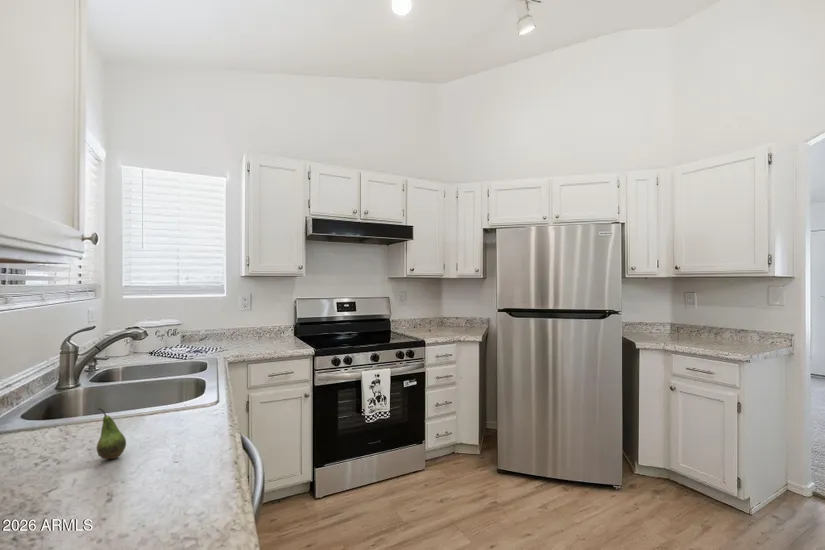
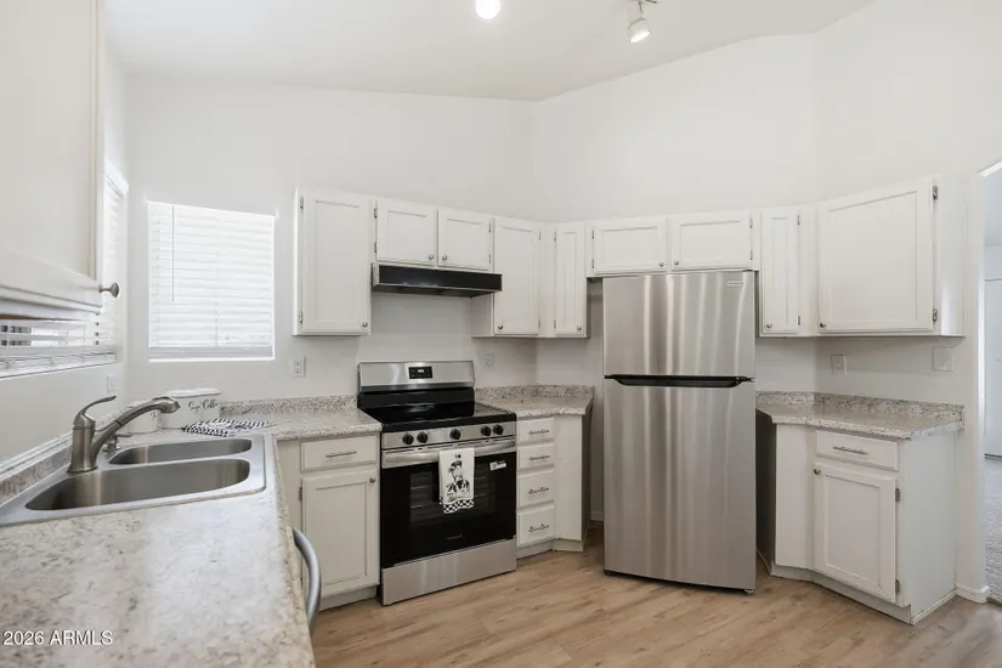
- fruit (111, 430)
